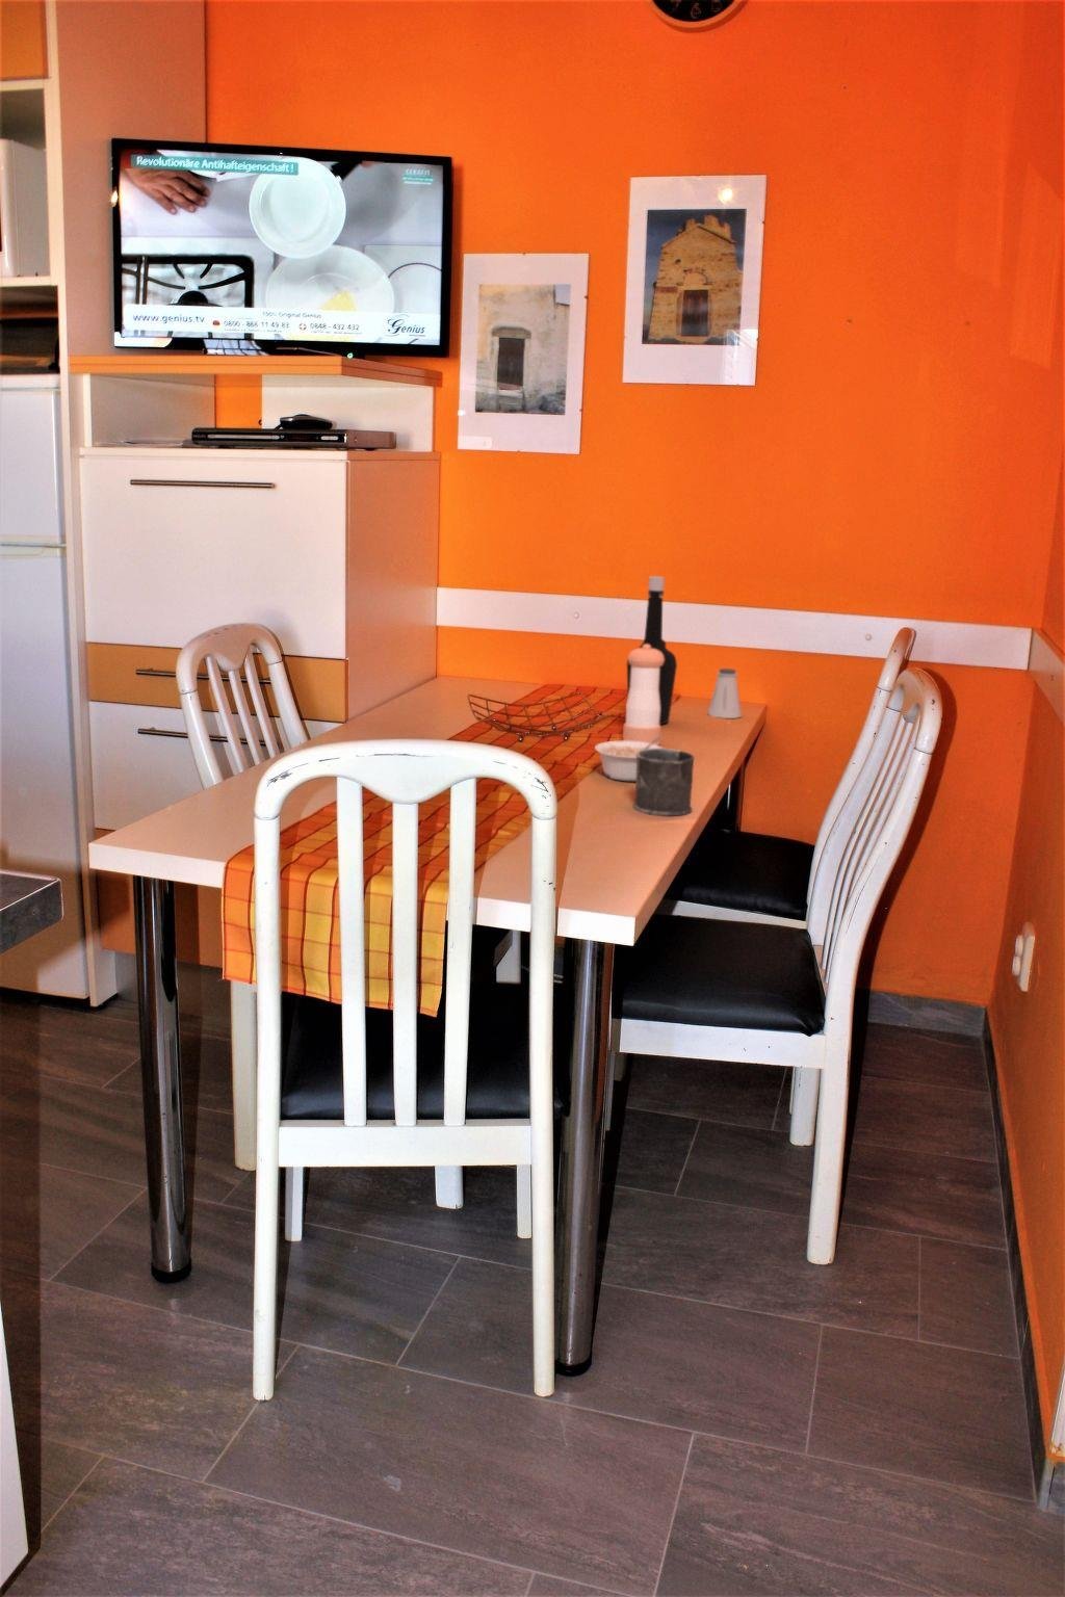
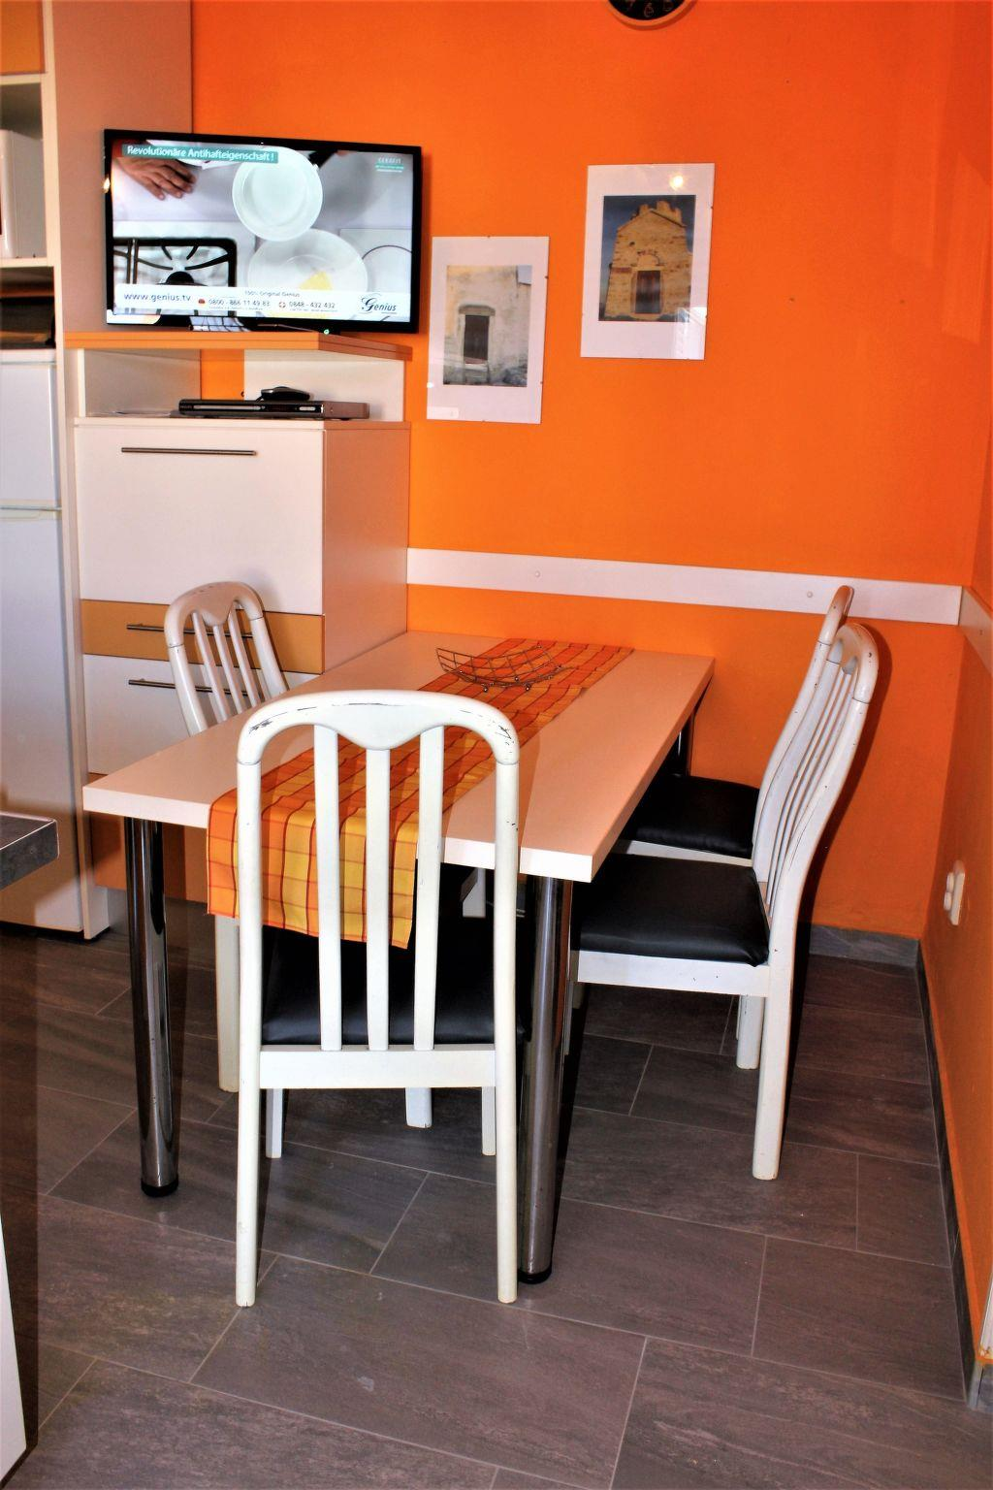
- pepper shaker (644, 694)
- legume (629, 758)
- saltshaker (726, 693)
- bottle (653, 648)
- mug (663, 779)
